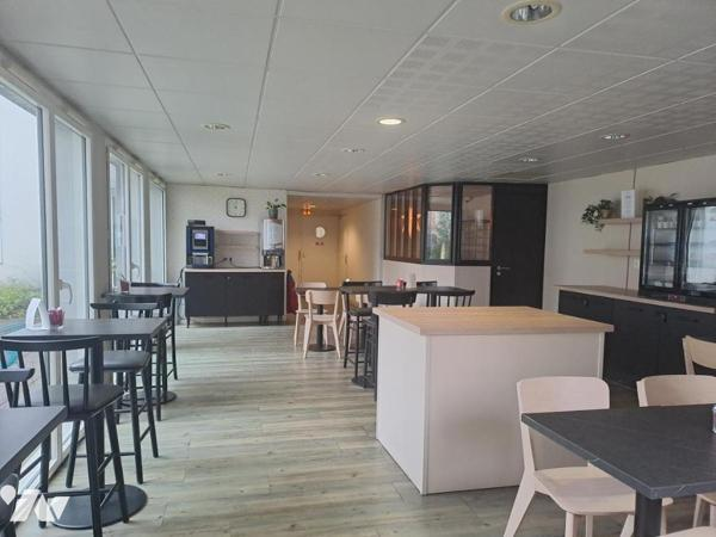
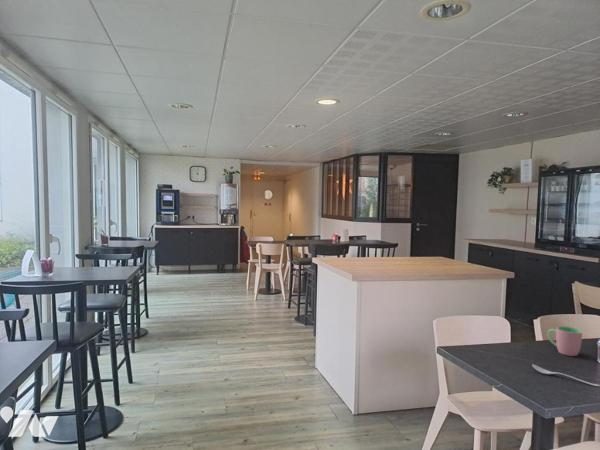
+ spoon (564, 374)
+ cup (564, 340)
